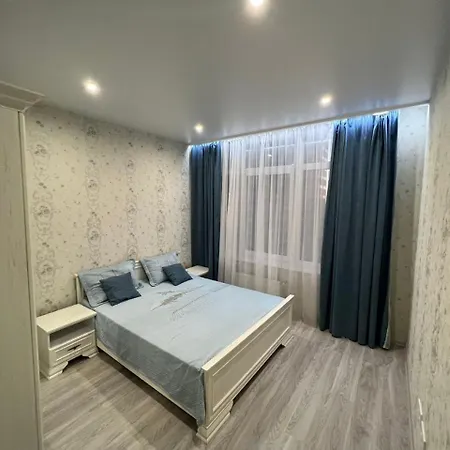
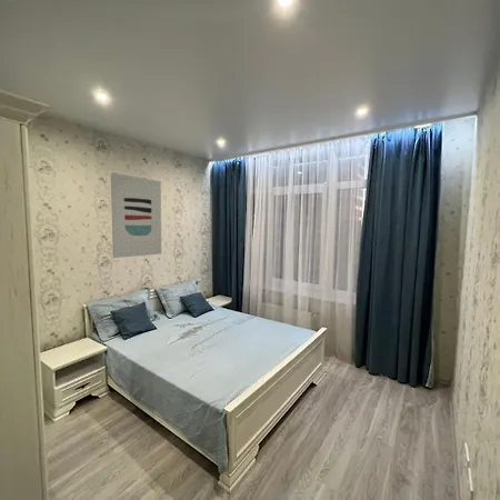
+ wall art (138, 217)
